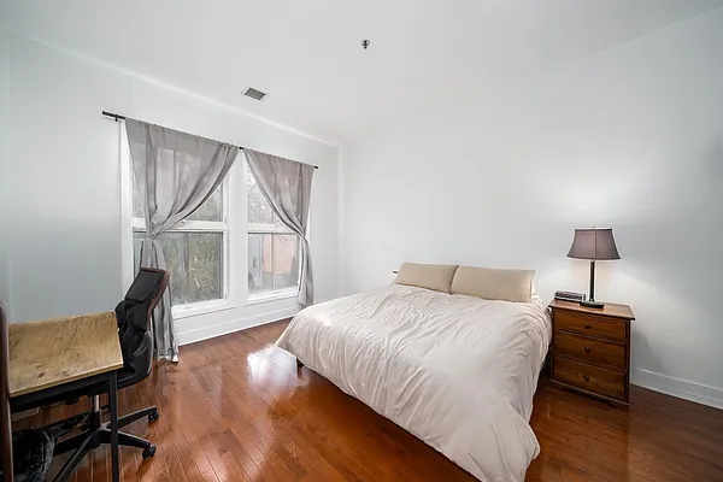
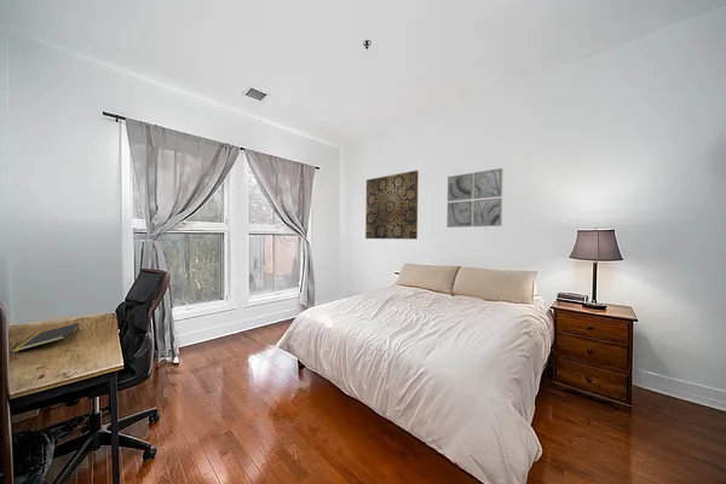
+ wall art (390, 207)
+ notepad (48, 335)
+ wall art (472, 198)
